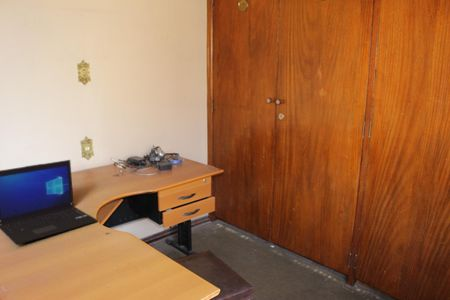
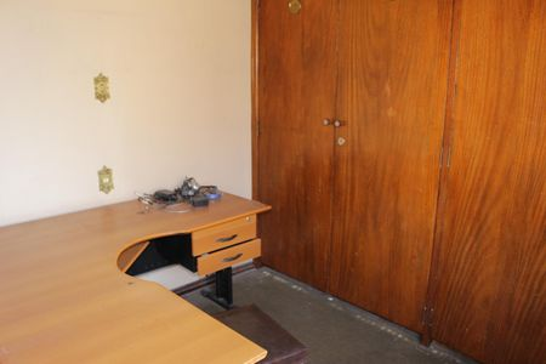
- laptop (45, 197)
